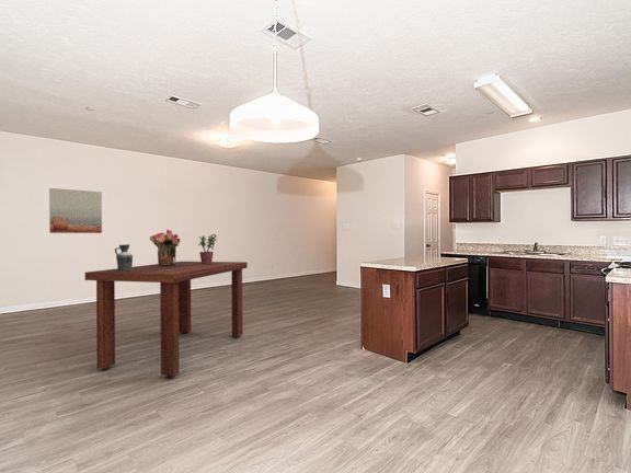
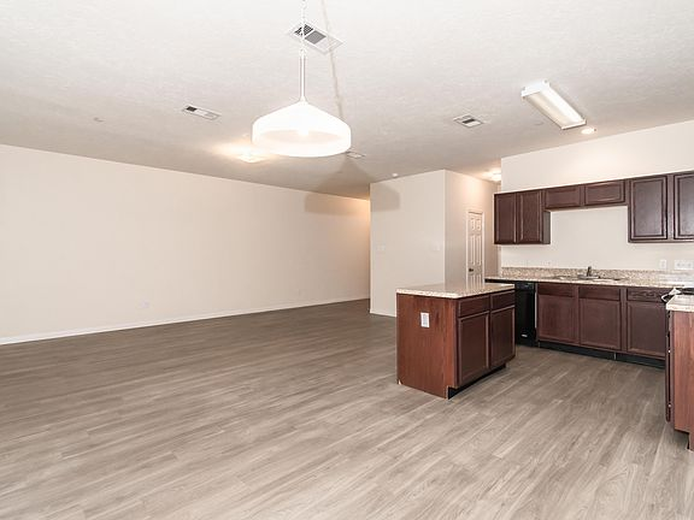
- bouquet (167, 247)
- potted plant (207, 250)
- wall art (77, 211)
- dining table (179, 308)
- ceramic jug (123, 257)
